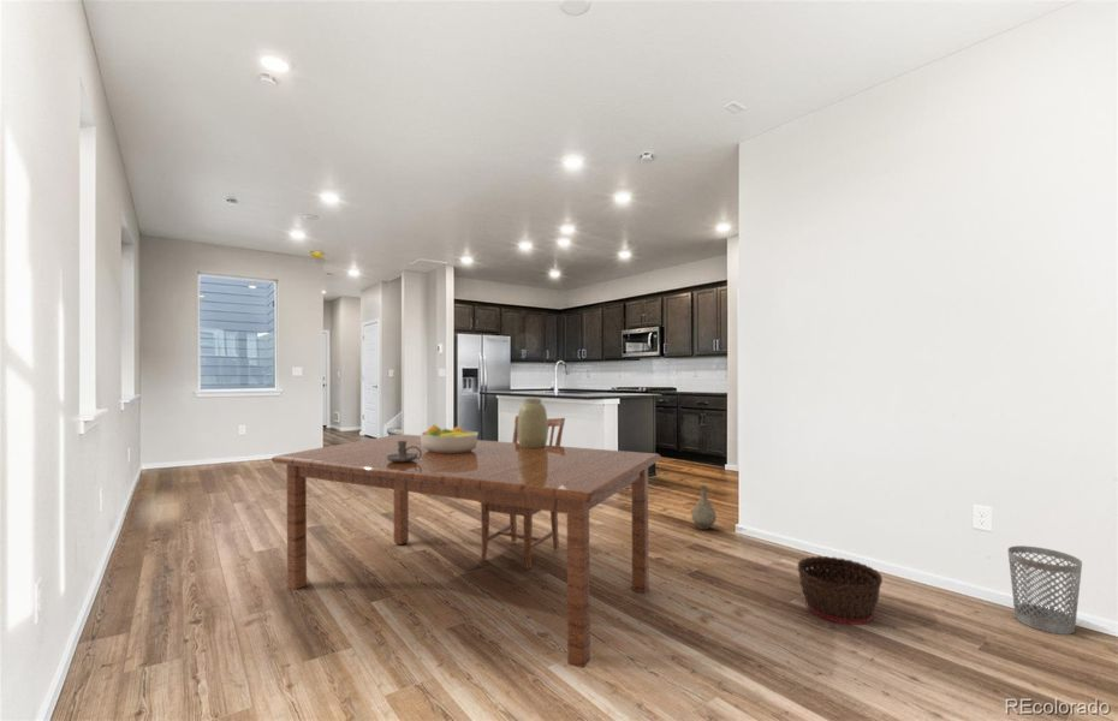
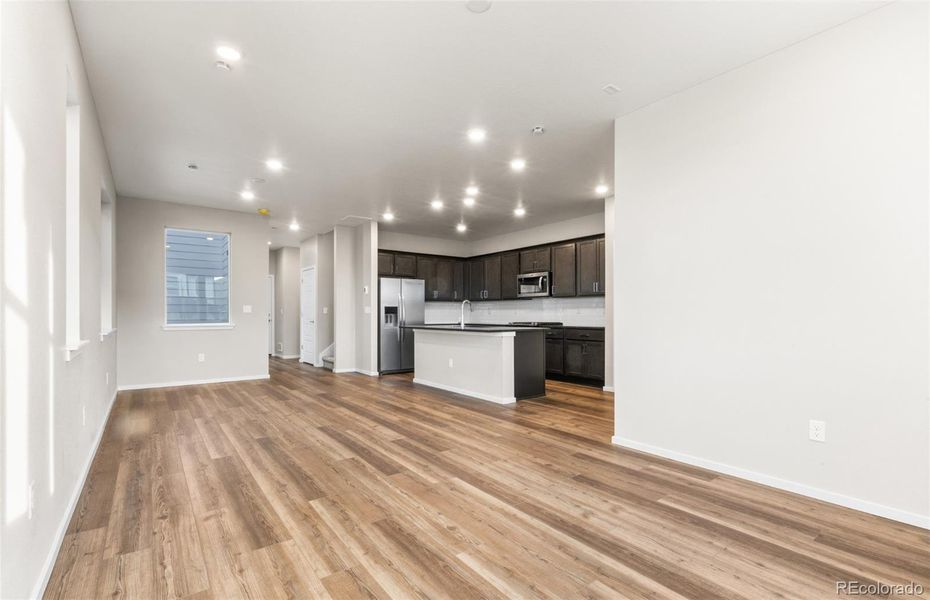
- dining table (486, 501)
- wastebasket (1042, 589)
- fruit bowl (448, 437)
- basket (838, 589)
- candle holder (404, 451)
- vase (703, 506)
- vase (533, 422)
